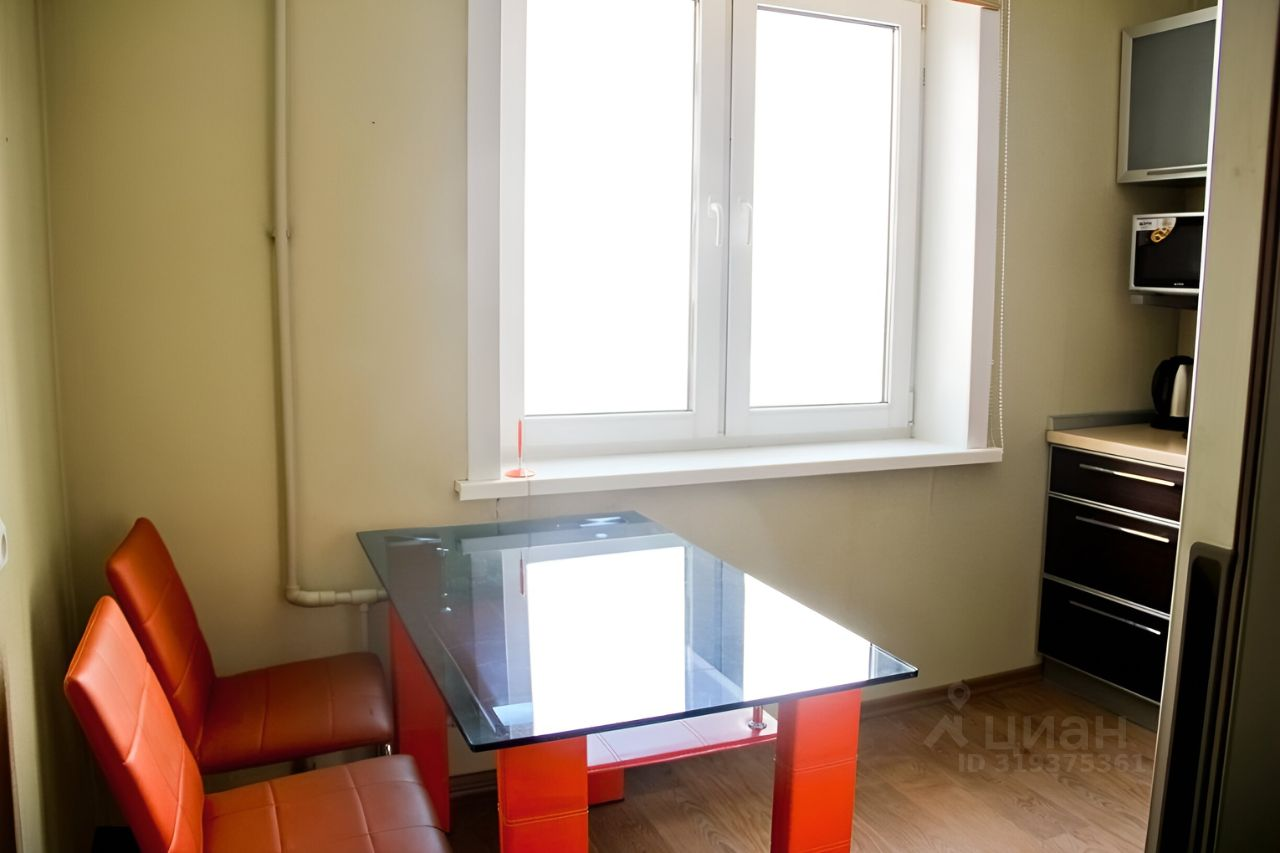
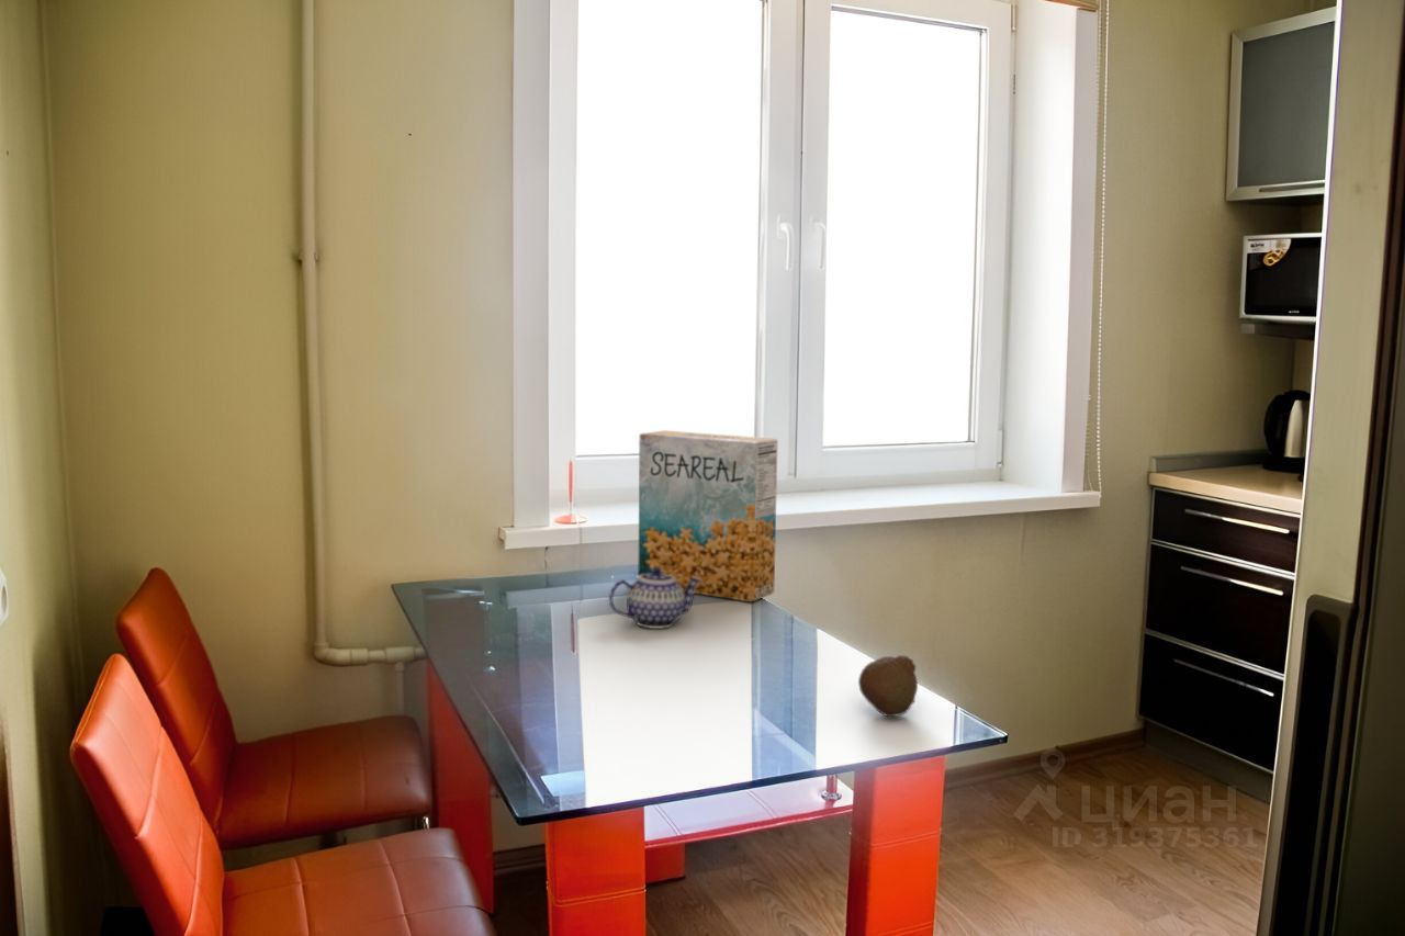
+ teapot (655, 595)
+ cereal box (706, 512)
+ fruit (888, 685)
